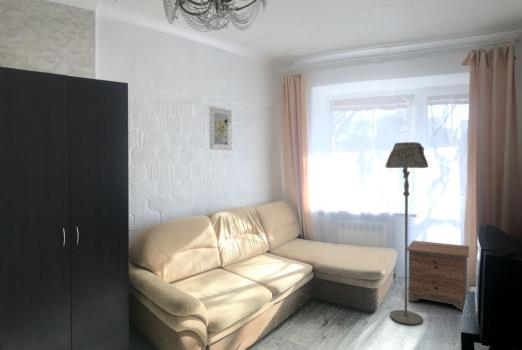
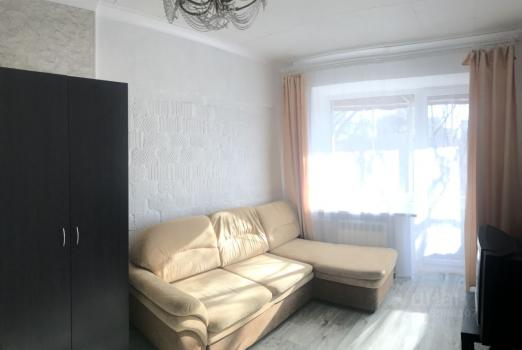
- floor lamp (406, 230)
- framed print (220, 129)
- nightstand (438, 273)
